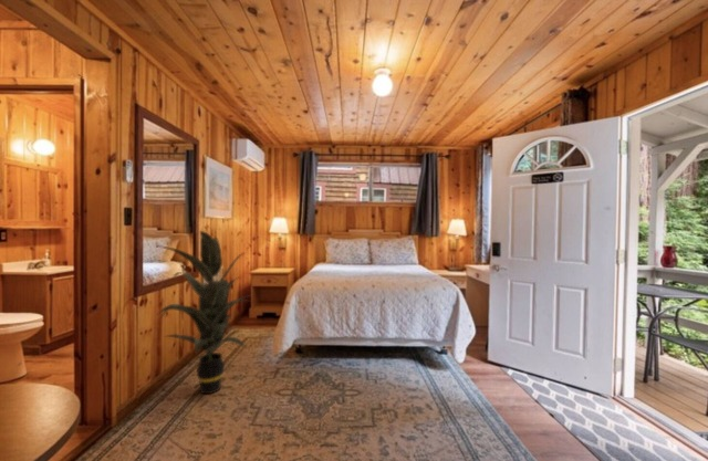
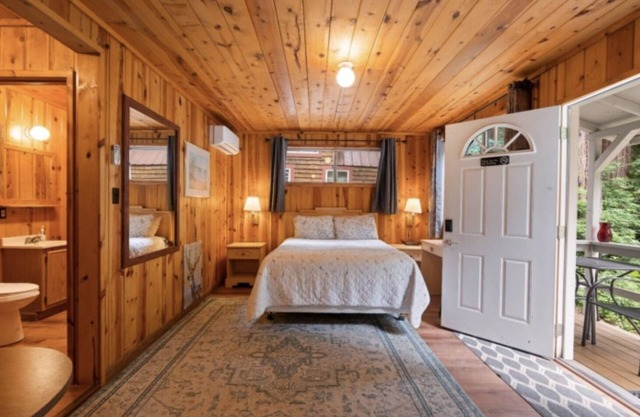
- indoor plant (205, 311)
